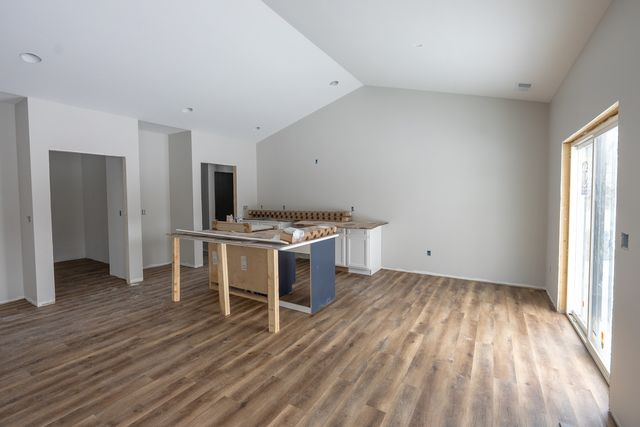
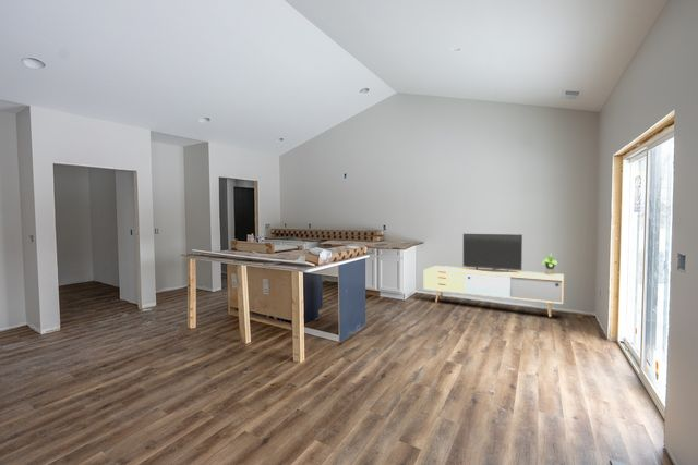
+ media console (490, 270)
